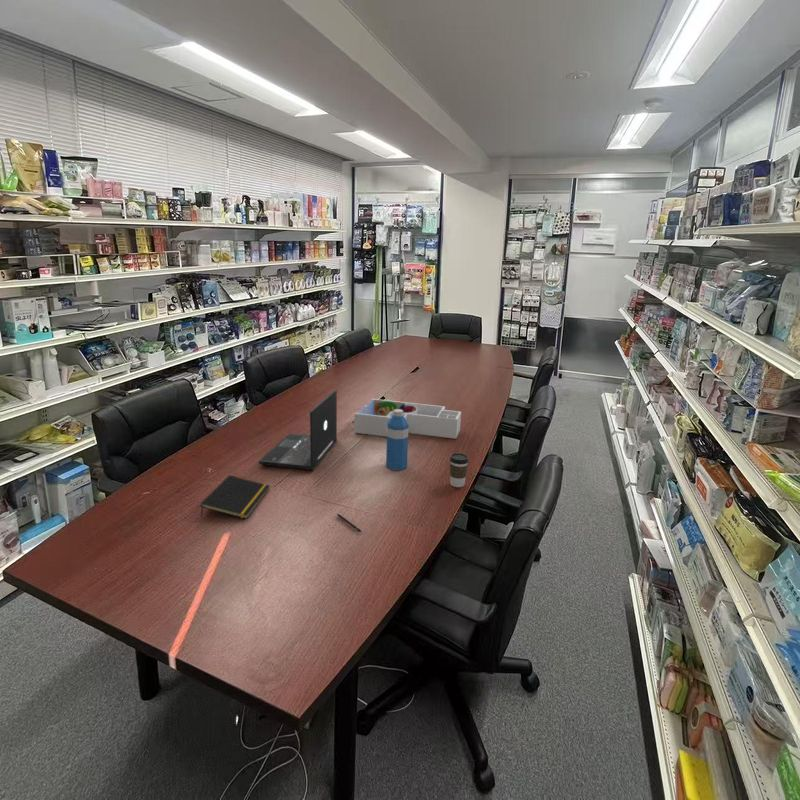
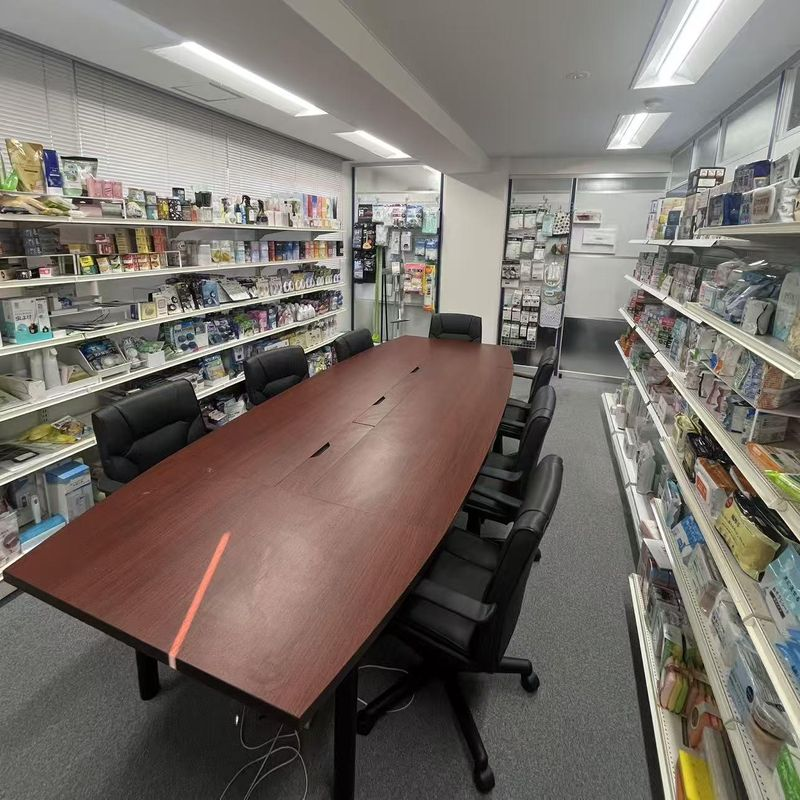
- notepad (237, 495)
- laptop (299, 434)
- water bottle (397, 438)
- coffee cup (458, 470)
- desk organizer (409, 420)
- pen (349, 523)
